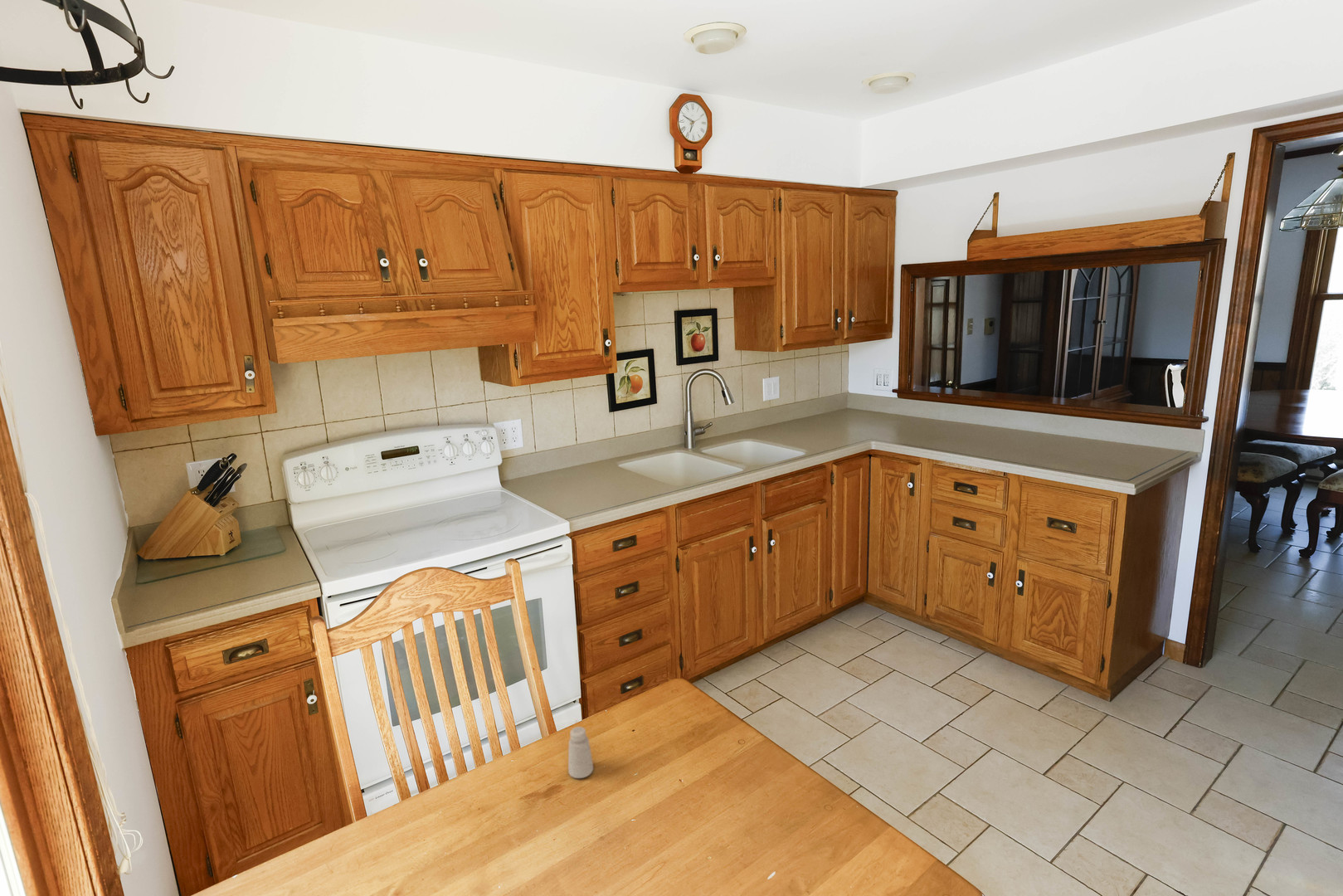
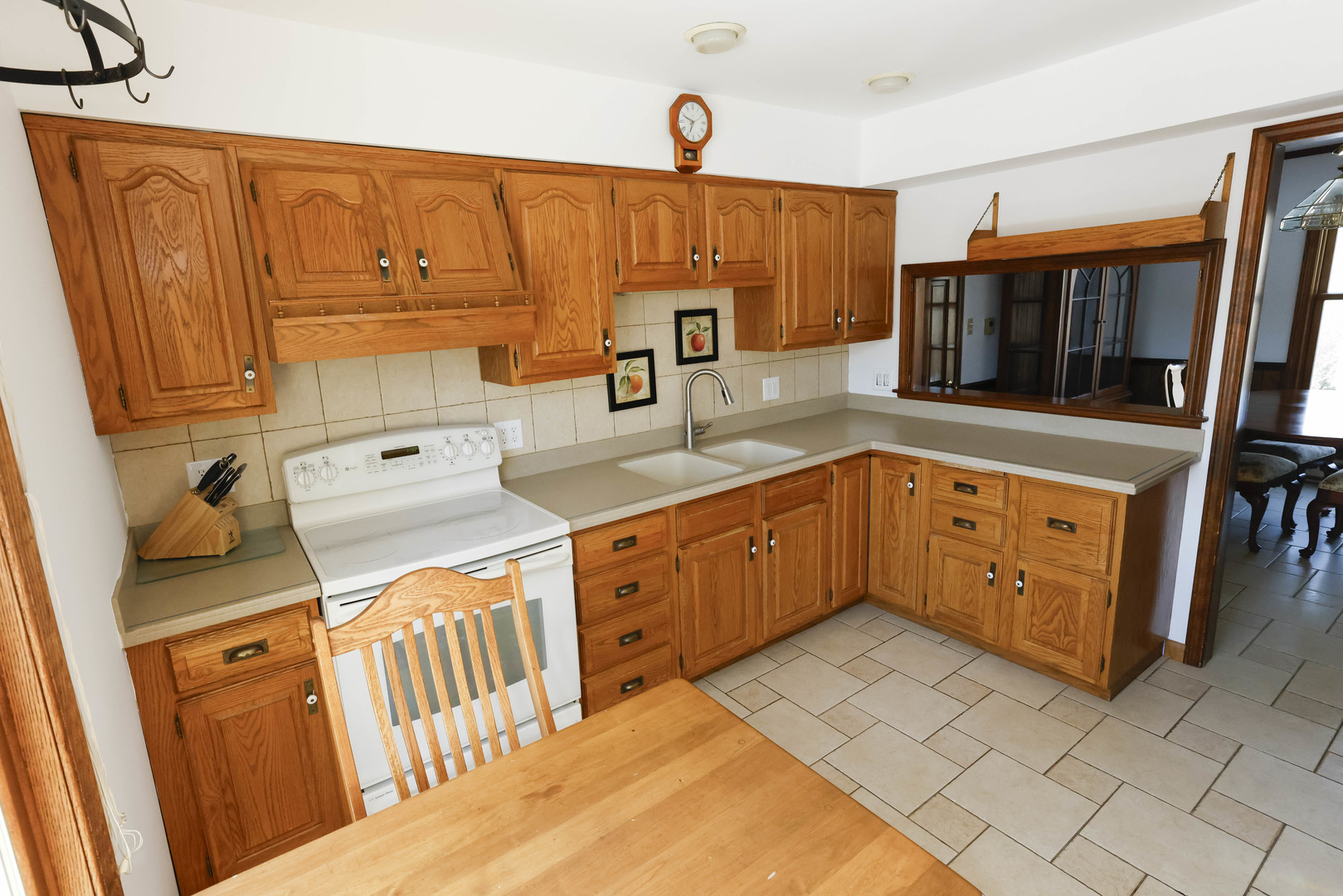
- saltshaker (579, 750)
